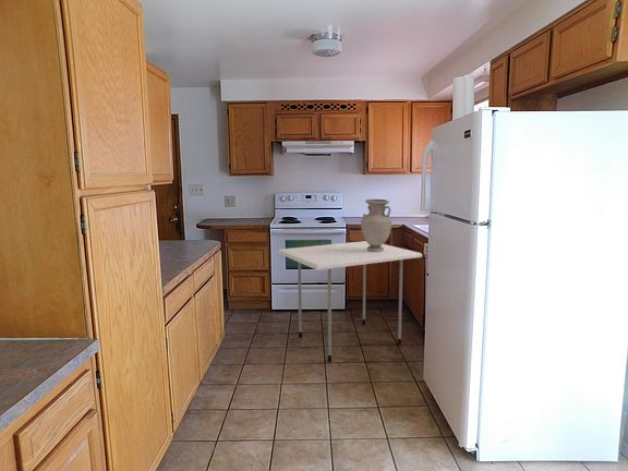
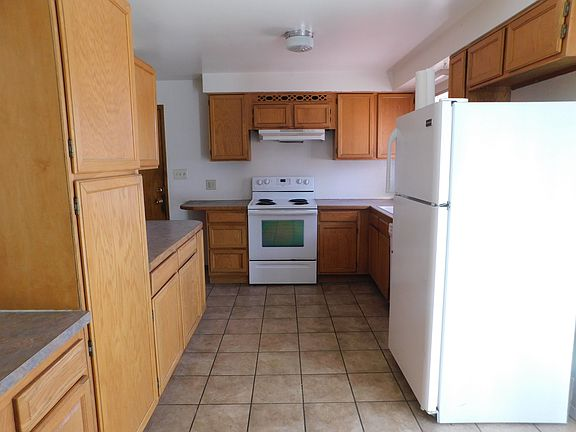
- vase (376, 225)
- dining table (363, 295)
